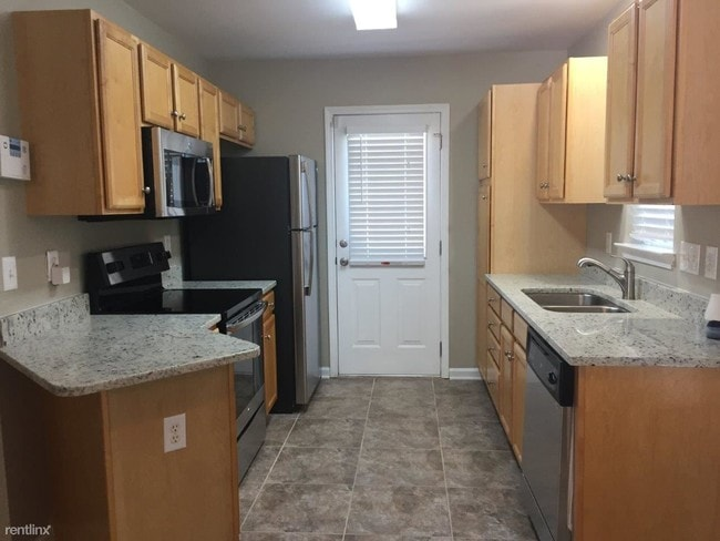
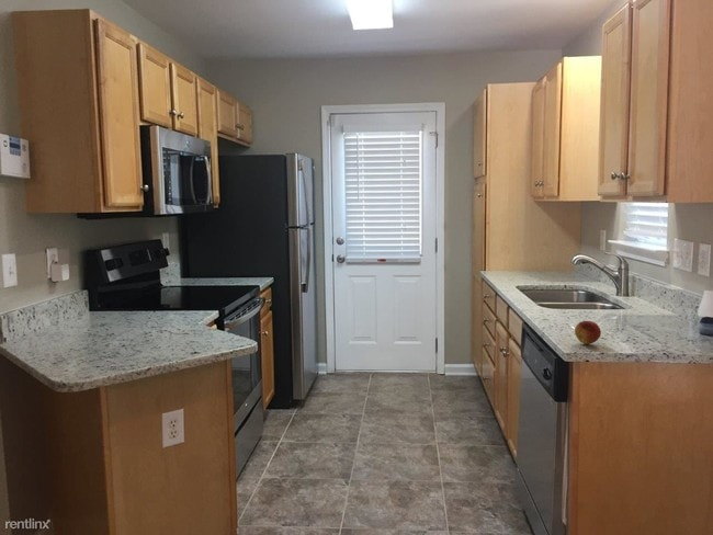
+ fruit (587, 332)
